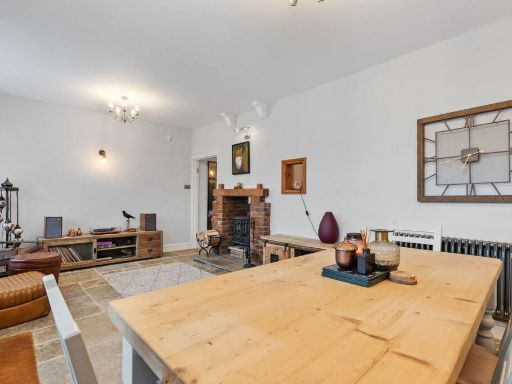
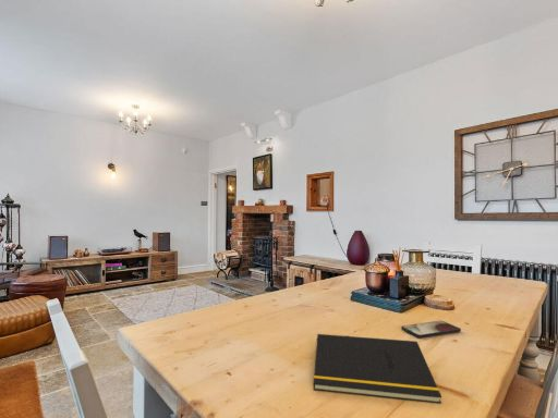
+ notepad (369, 362)
+ smartphone (430, 329)
